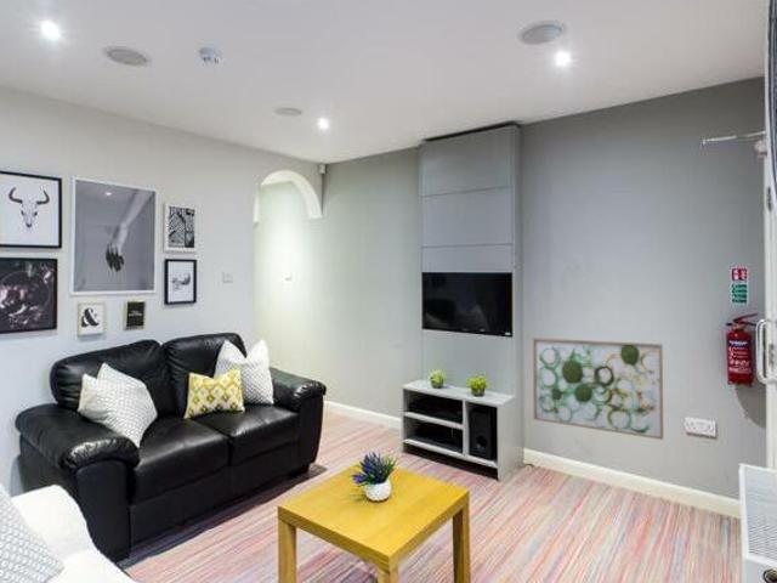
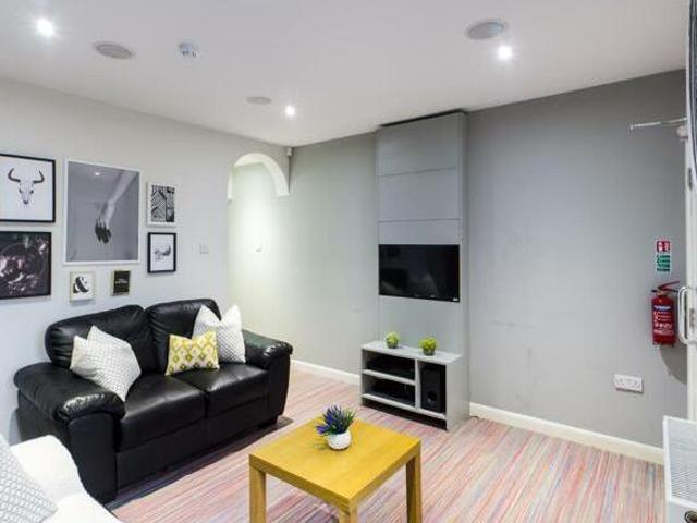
- wall art (592, 384)
